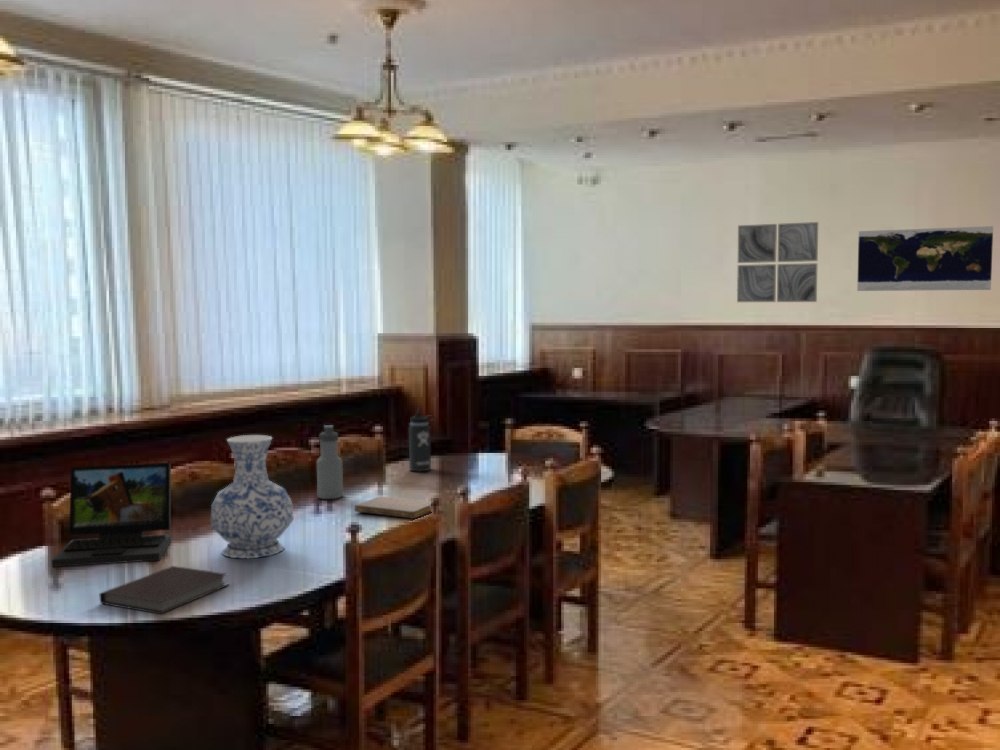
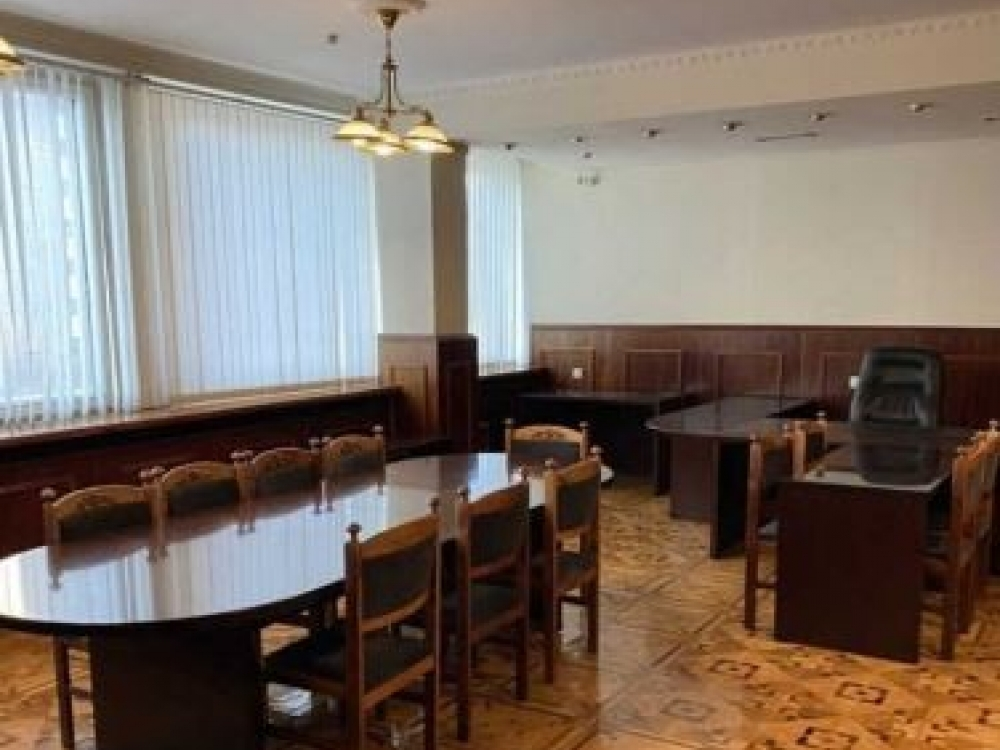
- map (922, 259)
- thermos bottle (421, 438)
- vase (251, 494)
- laptop (114, 511)
- notebook (166, 588)
- notebook (396, 507)
- wall art (775, 264)
- water bottle (329, 461)
